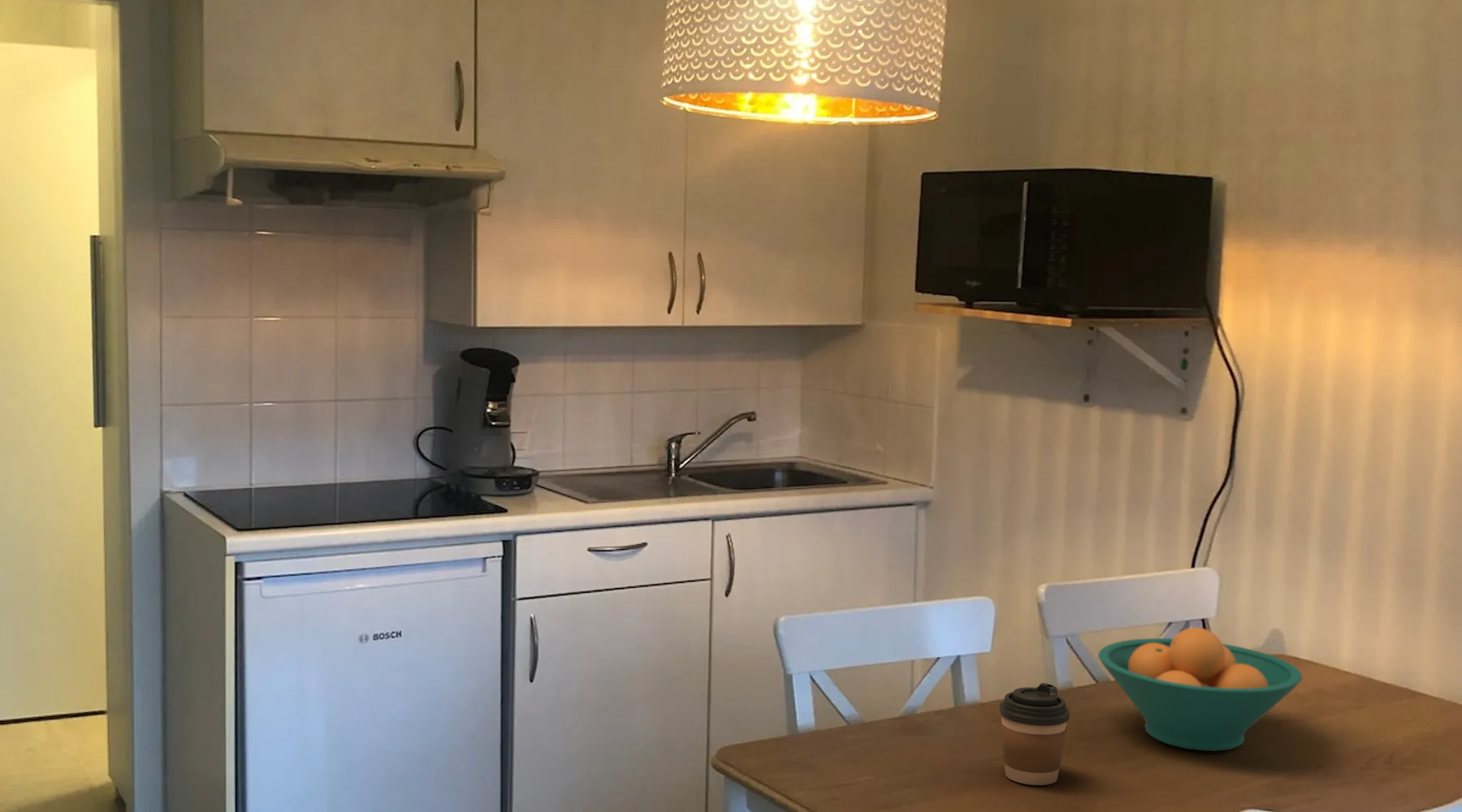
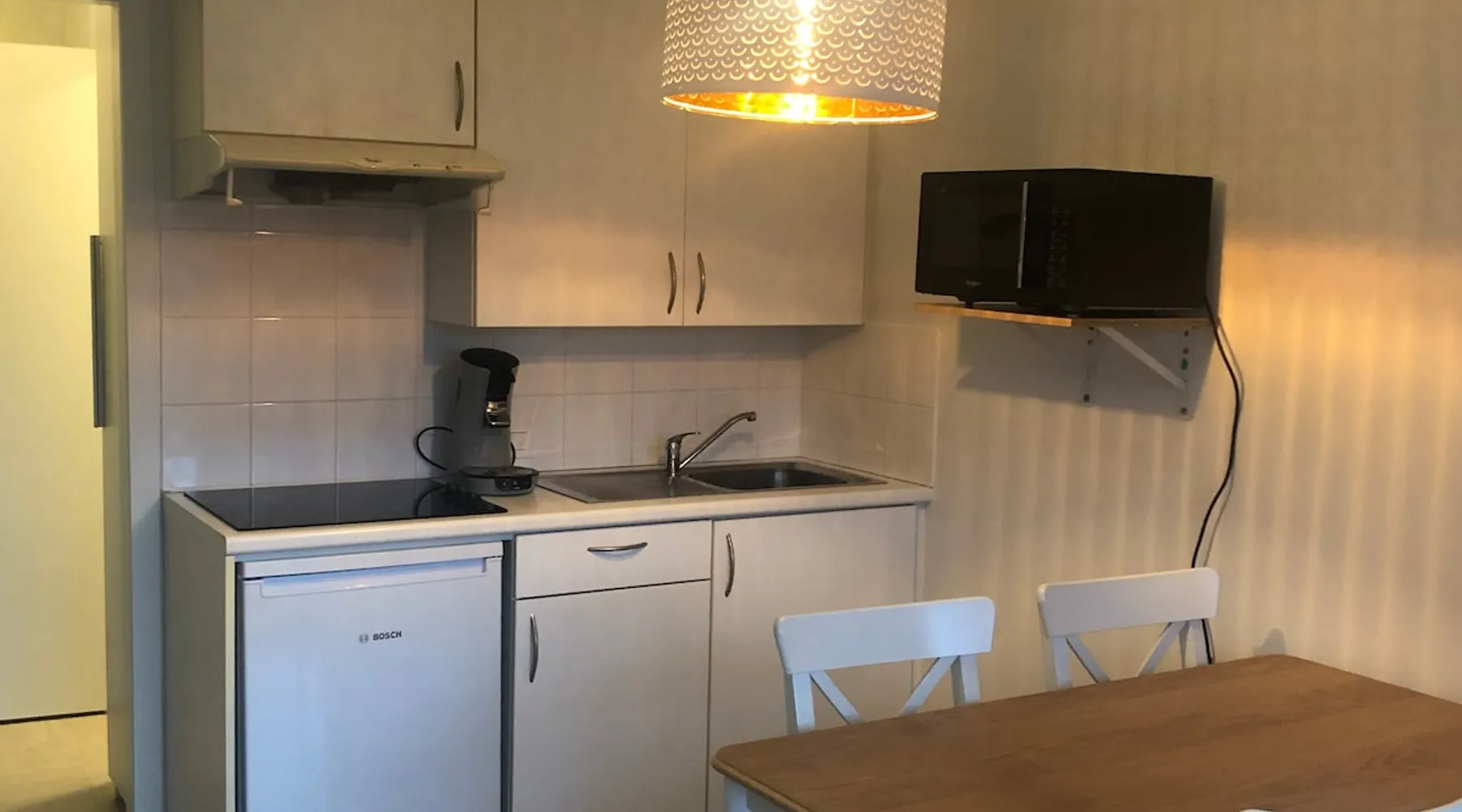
- coffee cup (1033, 732)
- fruit bowl (1196, 683)
